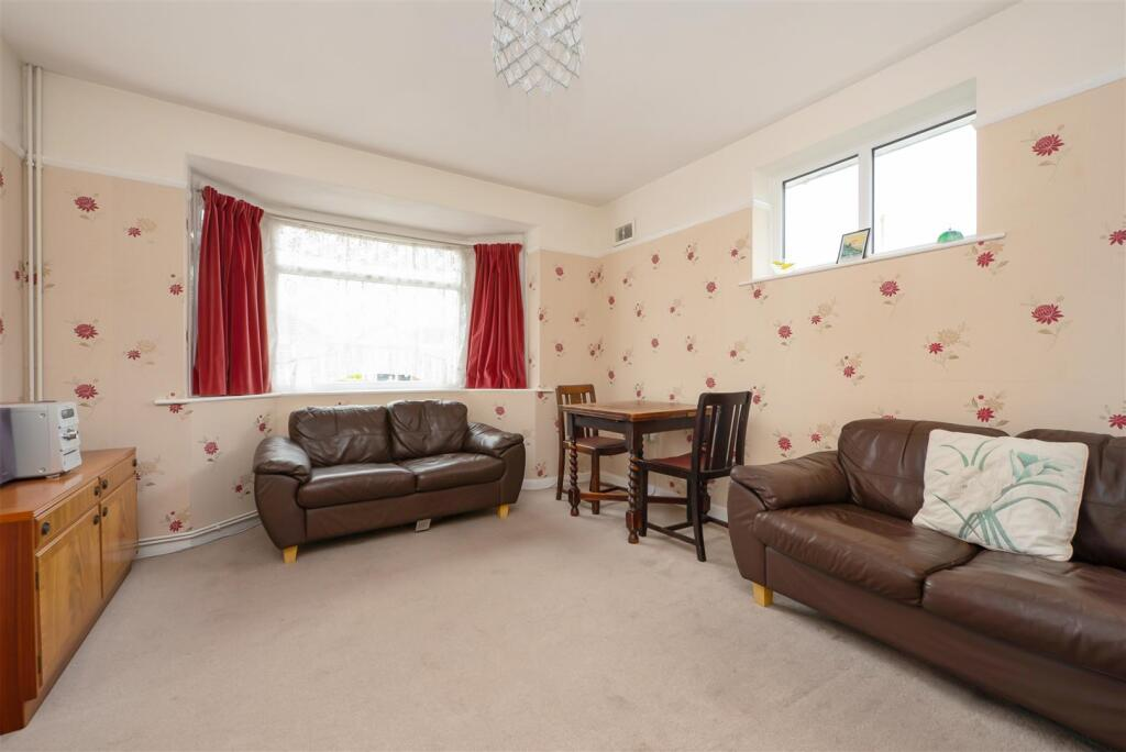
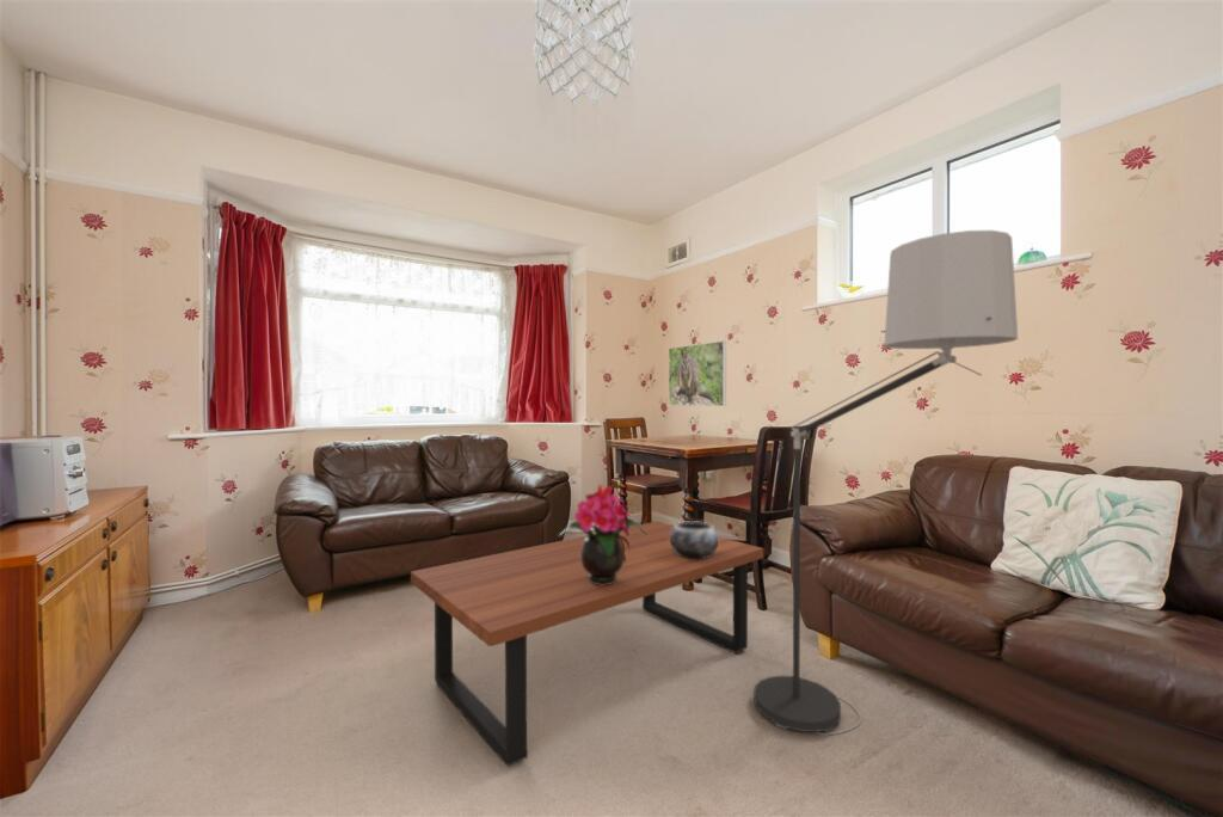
+ floor lamp (799, 508)
+ coffee table (600, 610)
+ potted flower (606, 529)
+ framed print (695, 375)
+ decorative bowl (694, 539)
